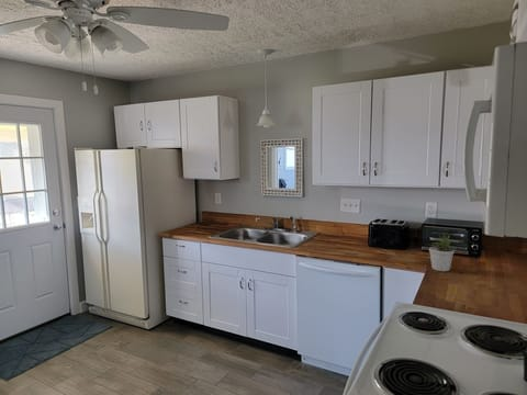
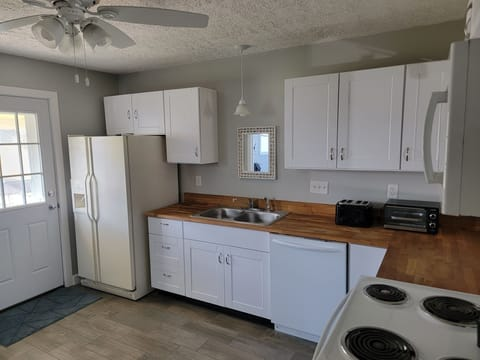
- potted plant (442, 251)
